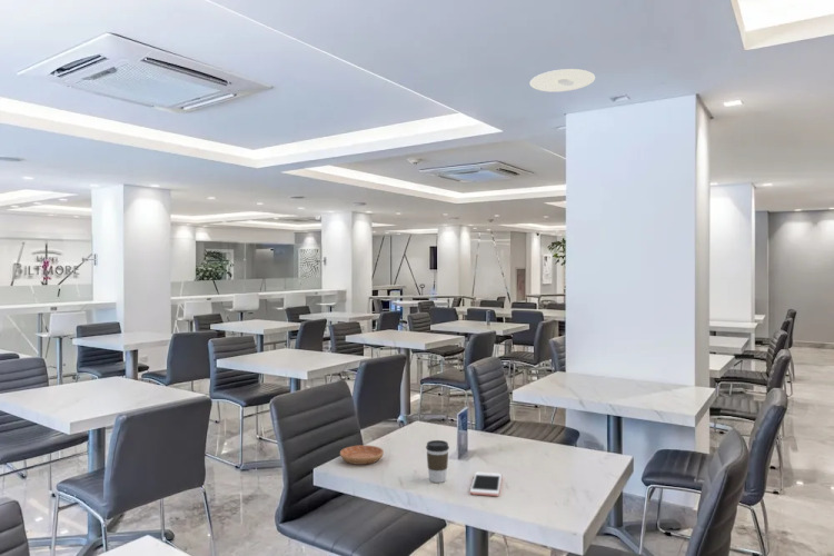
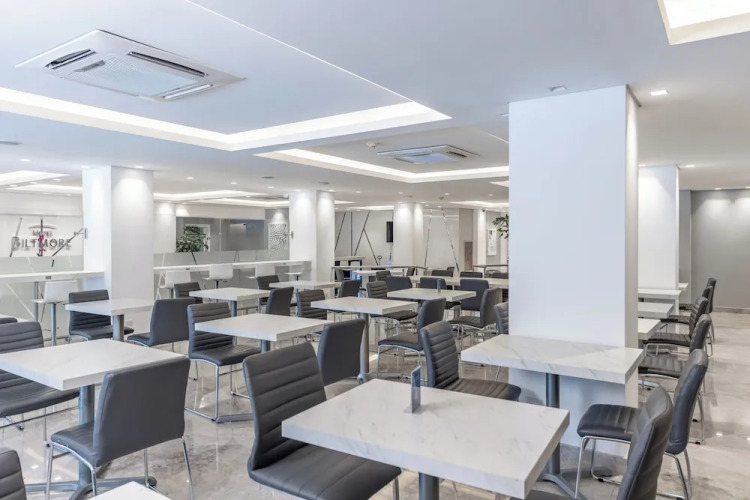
- cell phone (486, 483)
- saucer (361, 455)
- recessed light (562, 78)
- coffee cup (437, 460)
